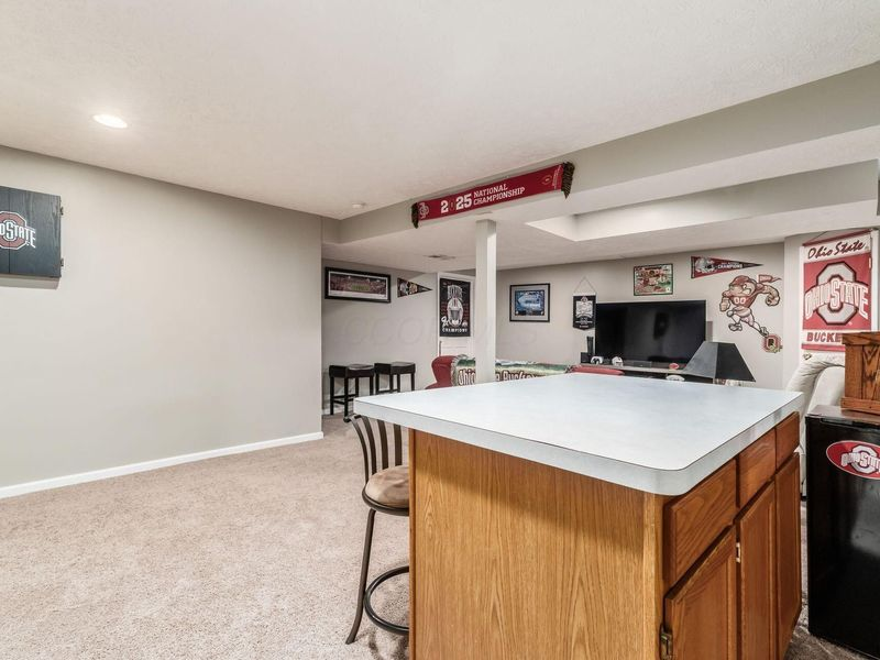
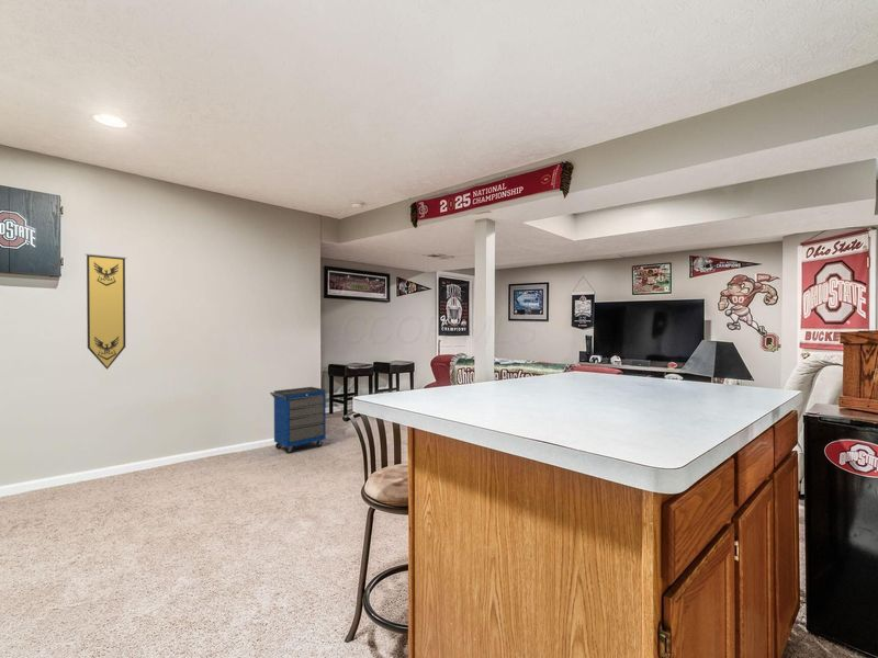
+ cabinet (297, 419)
+ pennant (106, 313)
